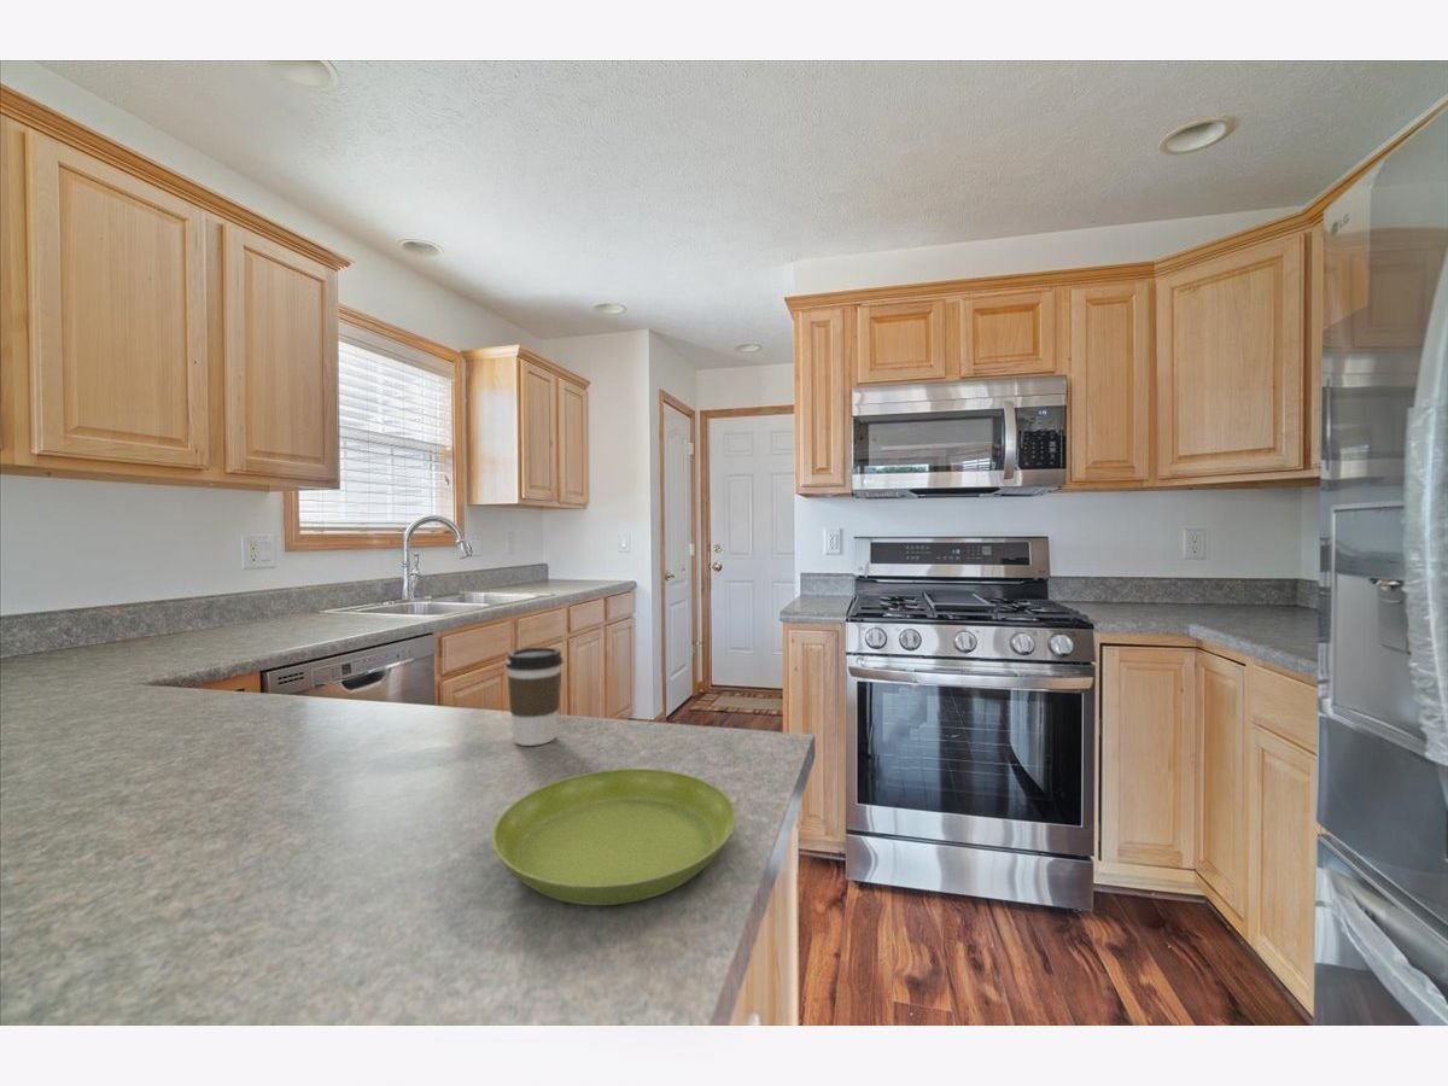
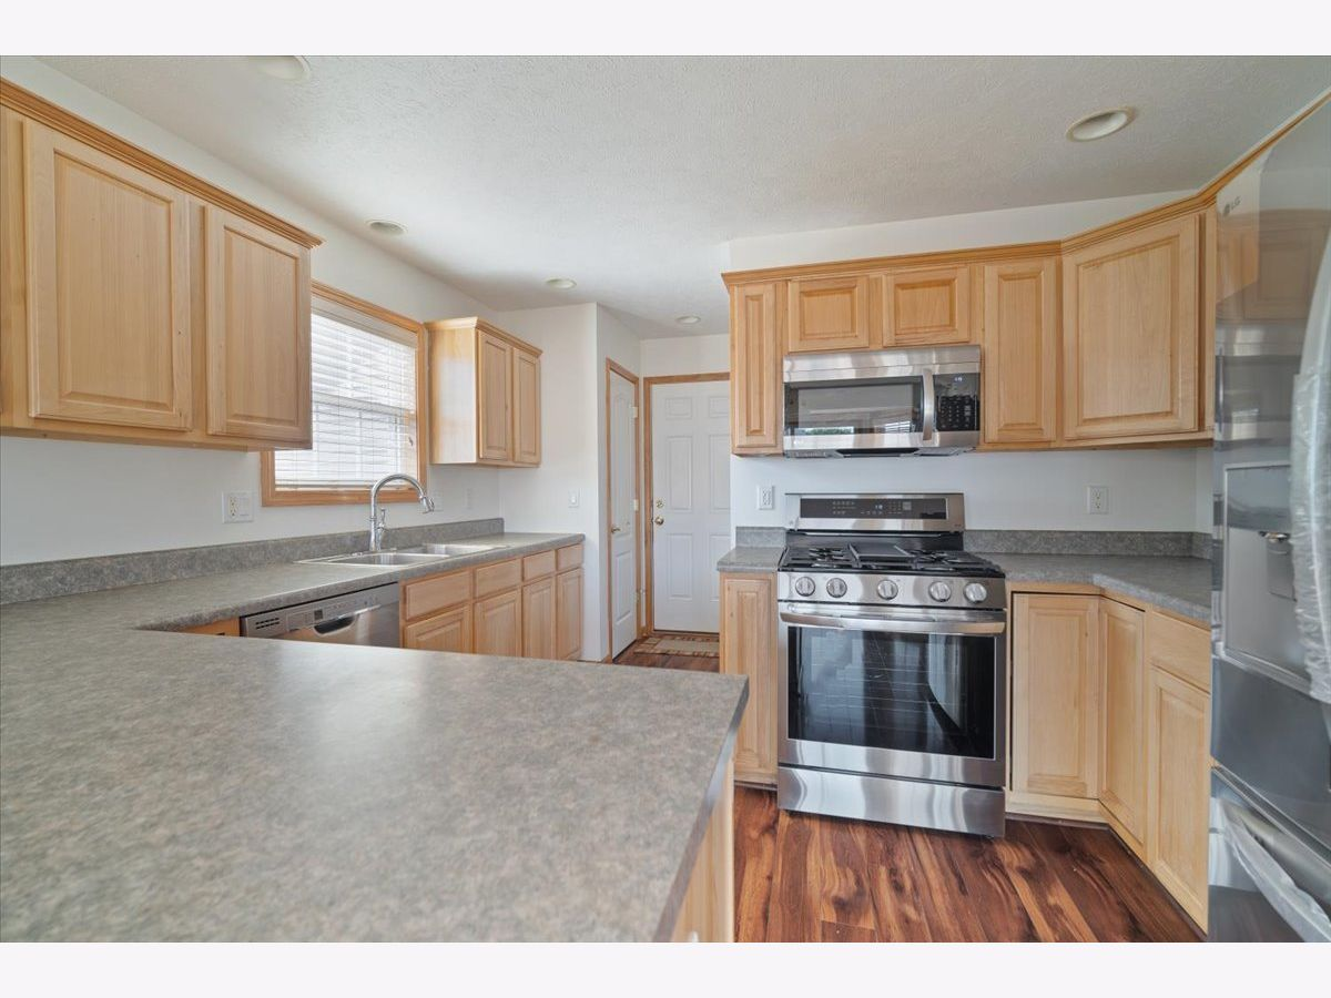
- saucer (618, 831)
- coffee cup (535, 695)
